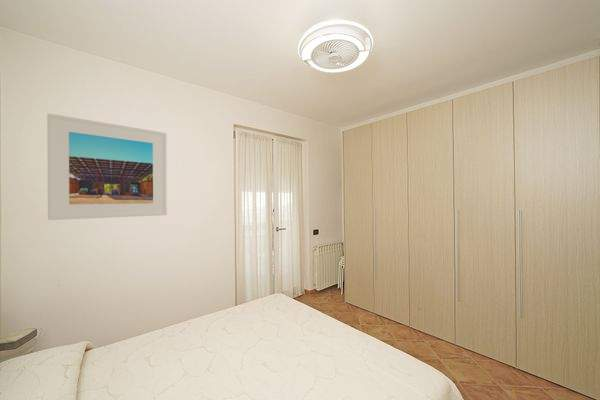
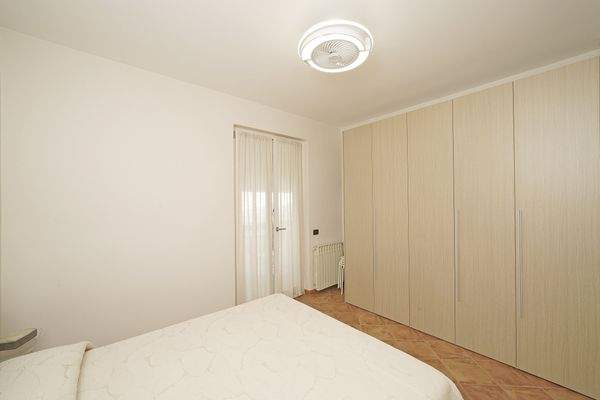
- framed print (114, 170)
